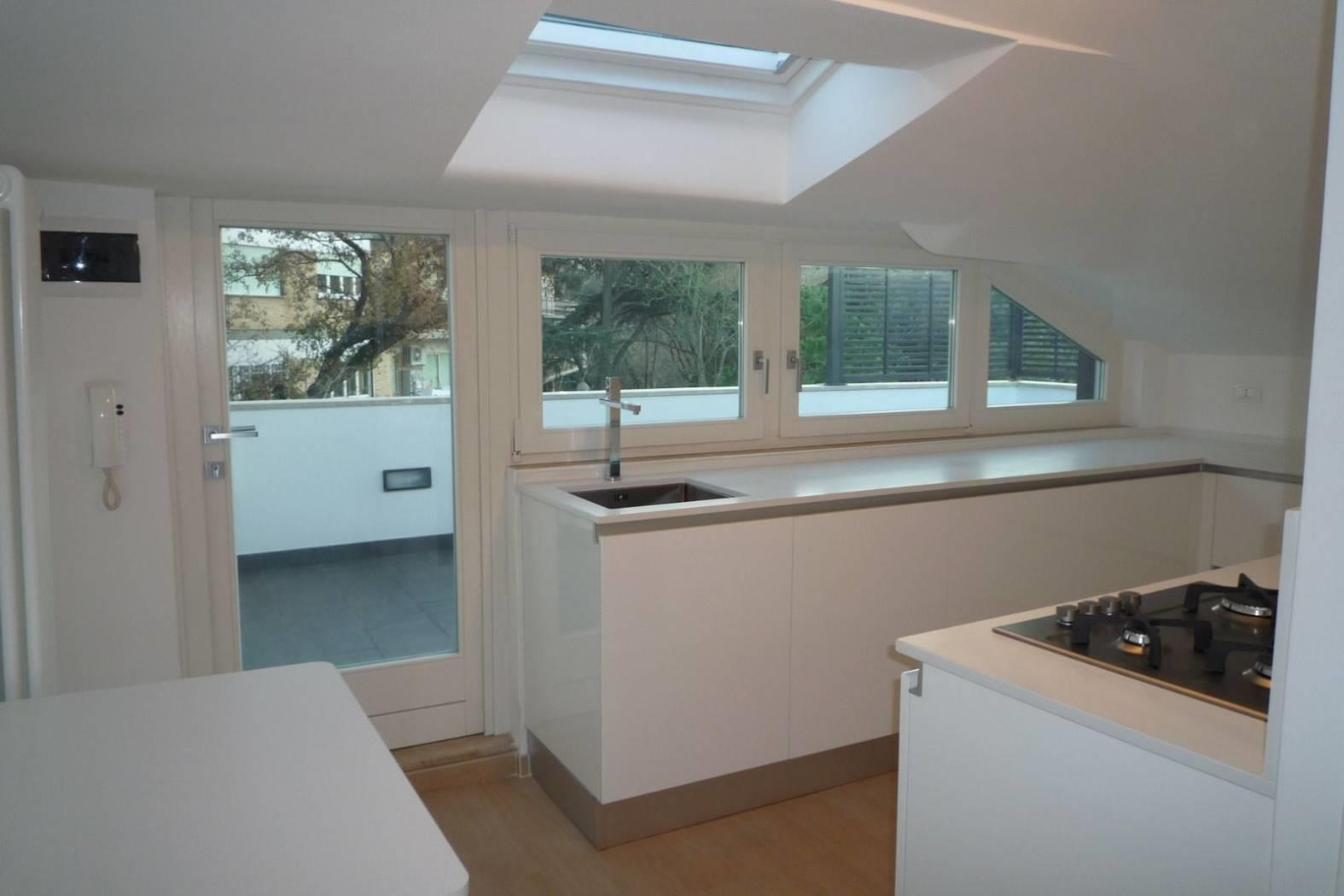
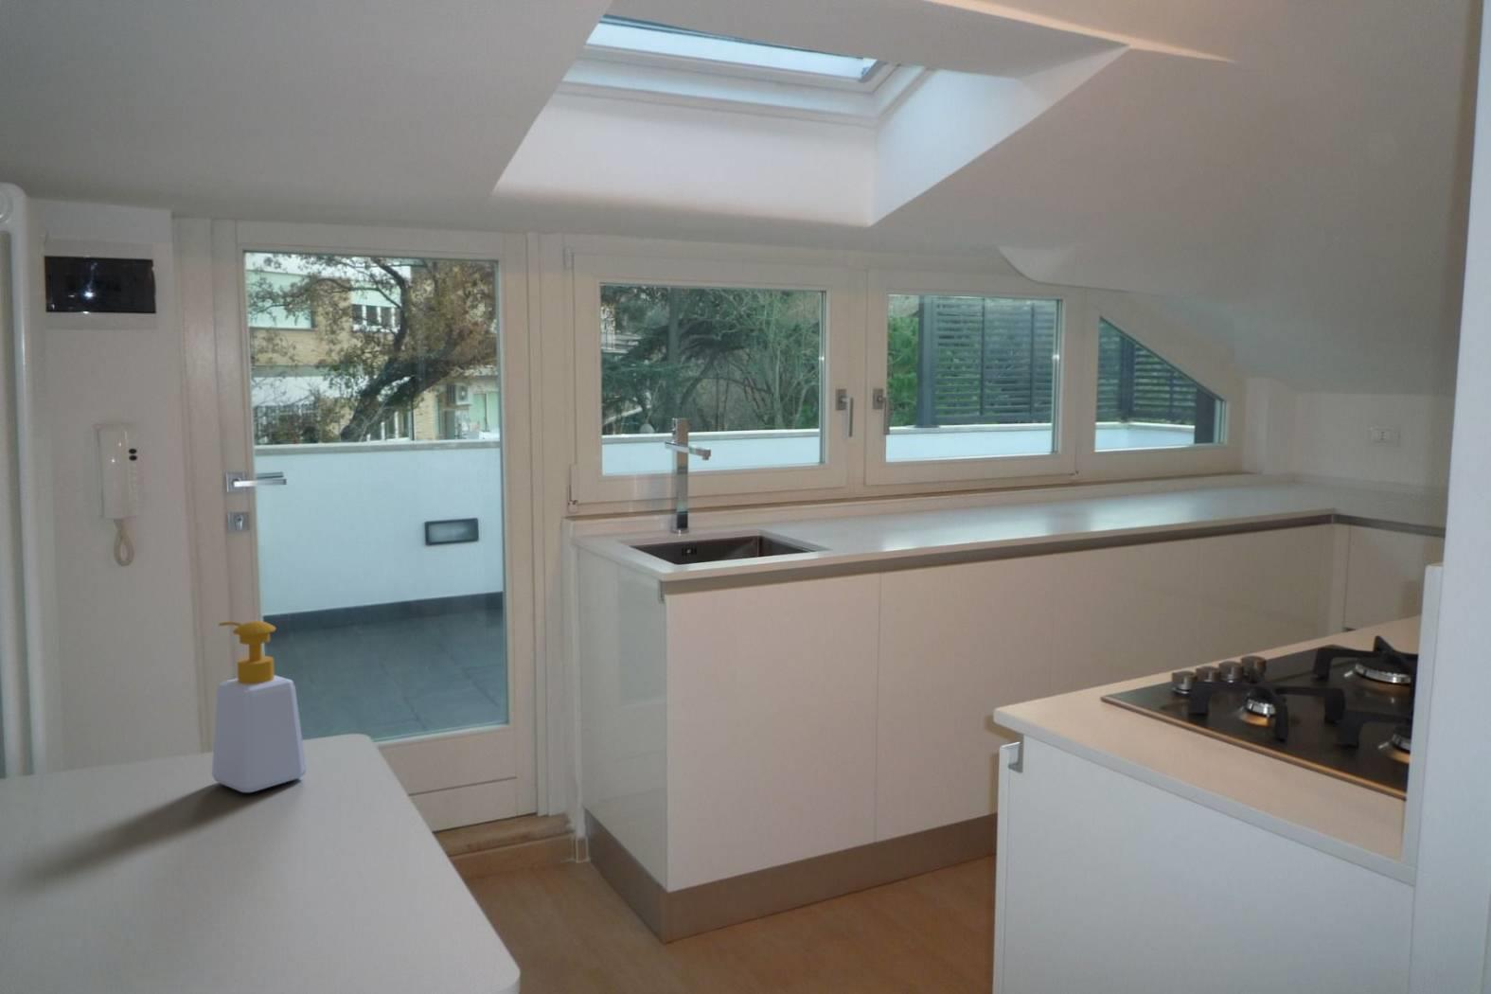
+ soap bottle (248, 699)
